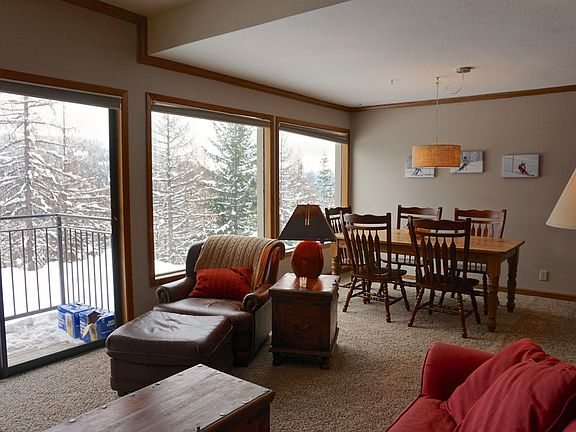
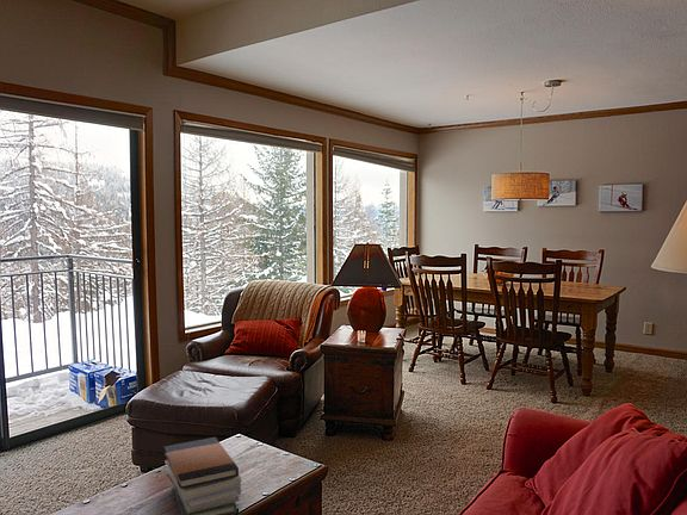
+ book stack (202, 478)
